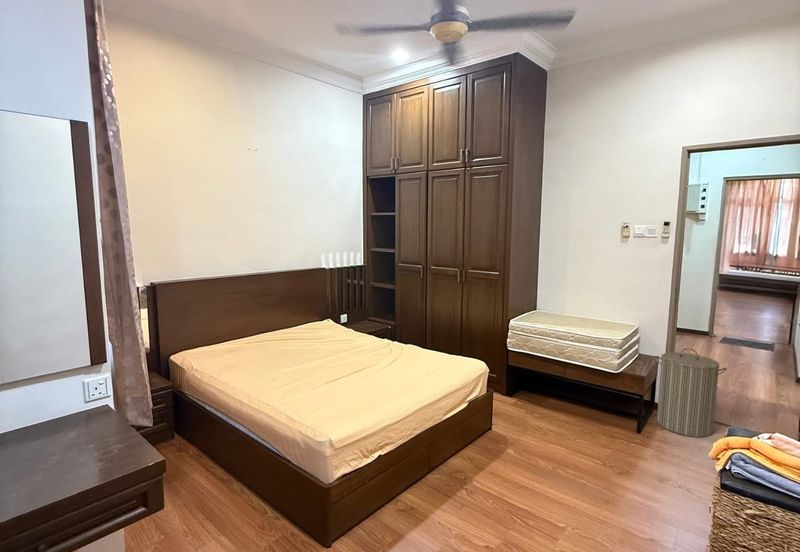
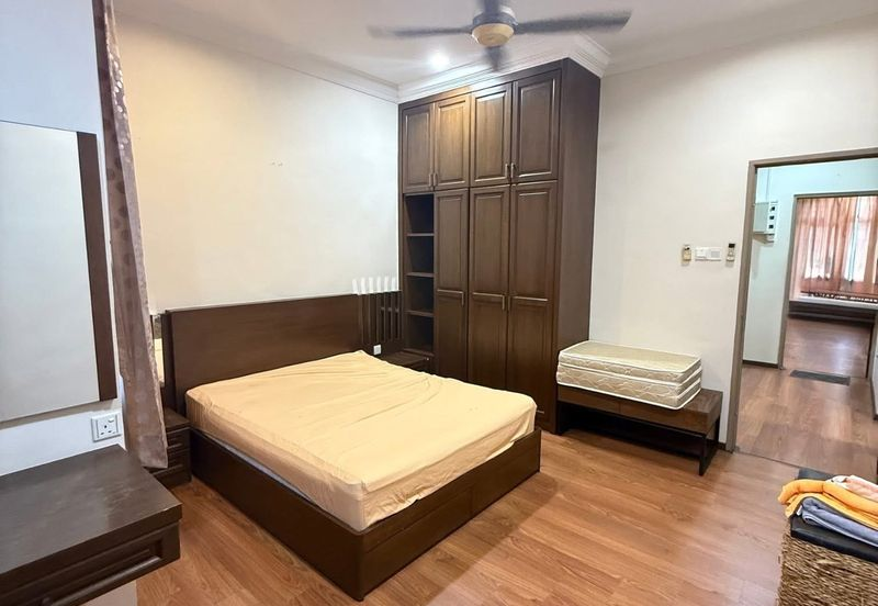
- laundry hamper (687, 387)
